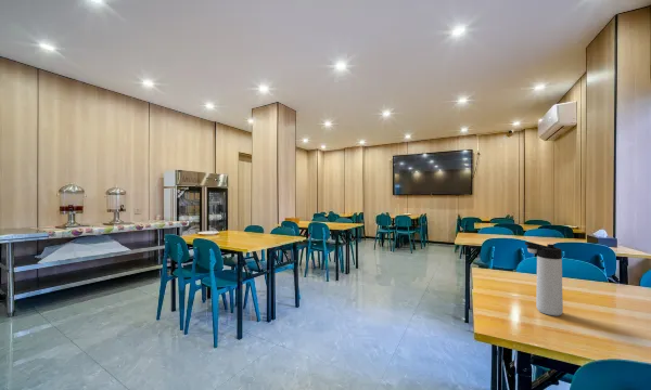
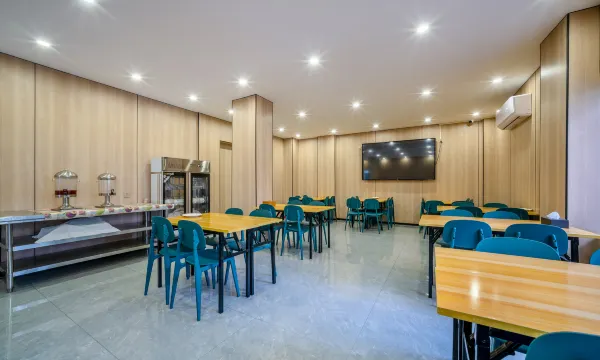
- thermos bottle (542, 276)
